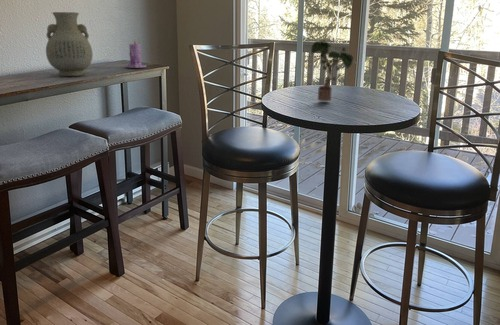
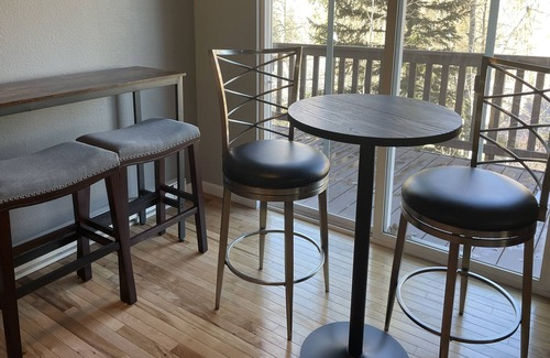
- potted plant (328, 66)
- candle (135, 53)
- vase (68, 44)
